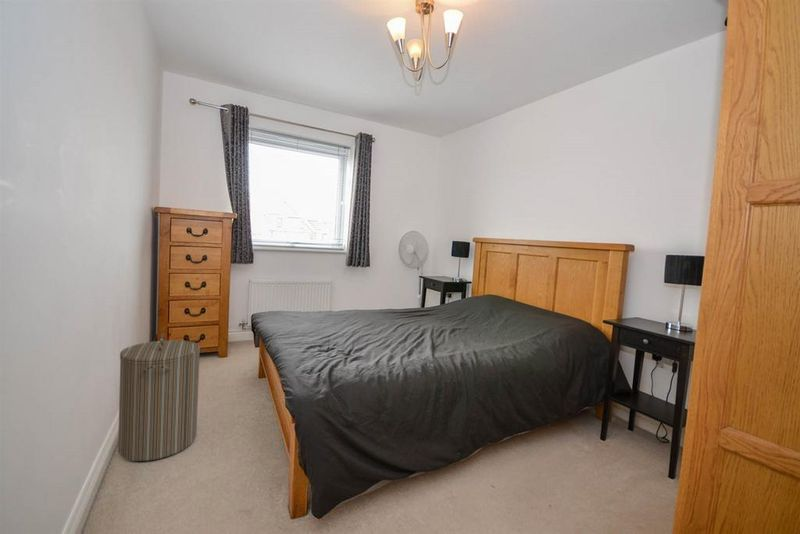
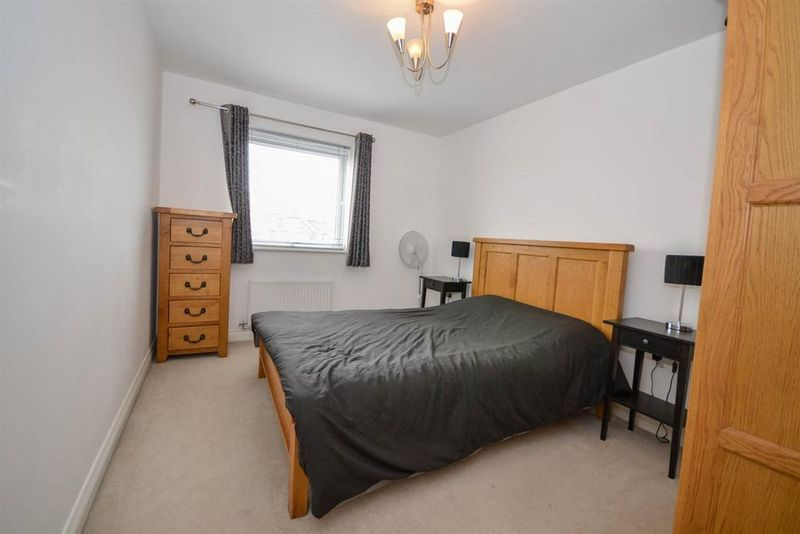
- laundry hamper (160, 388)
